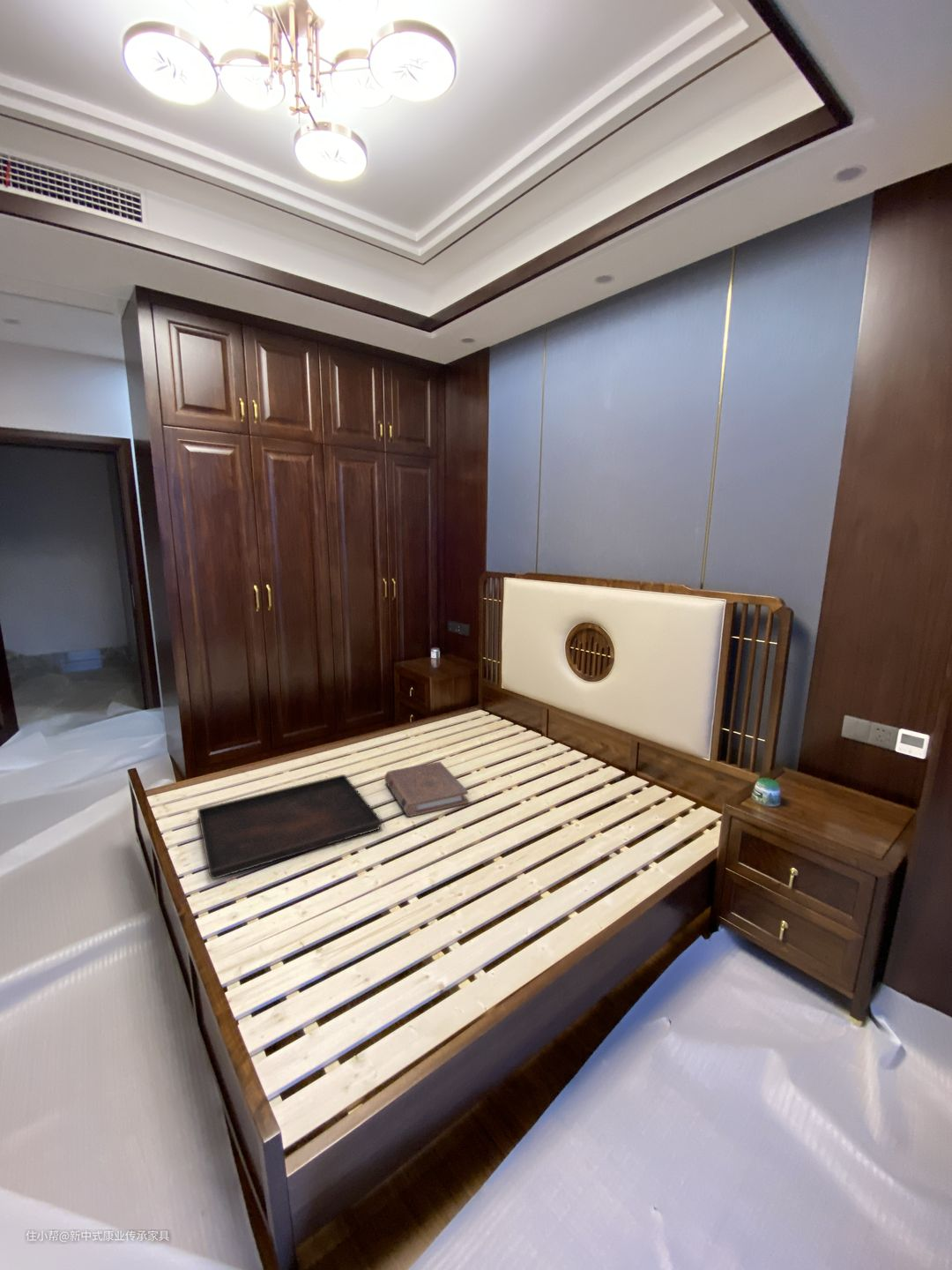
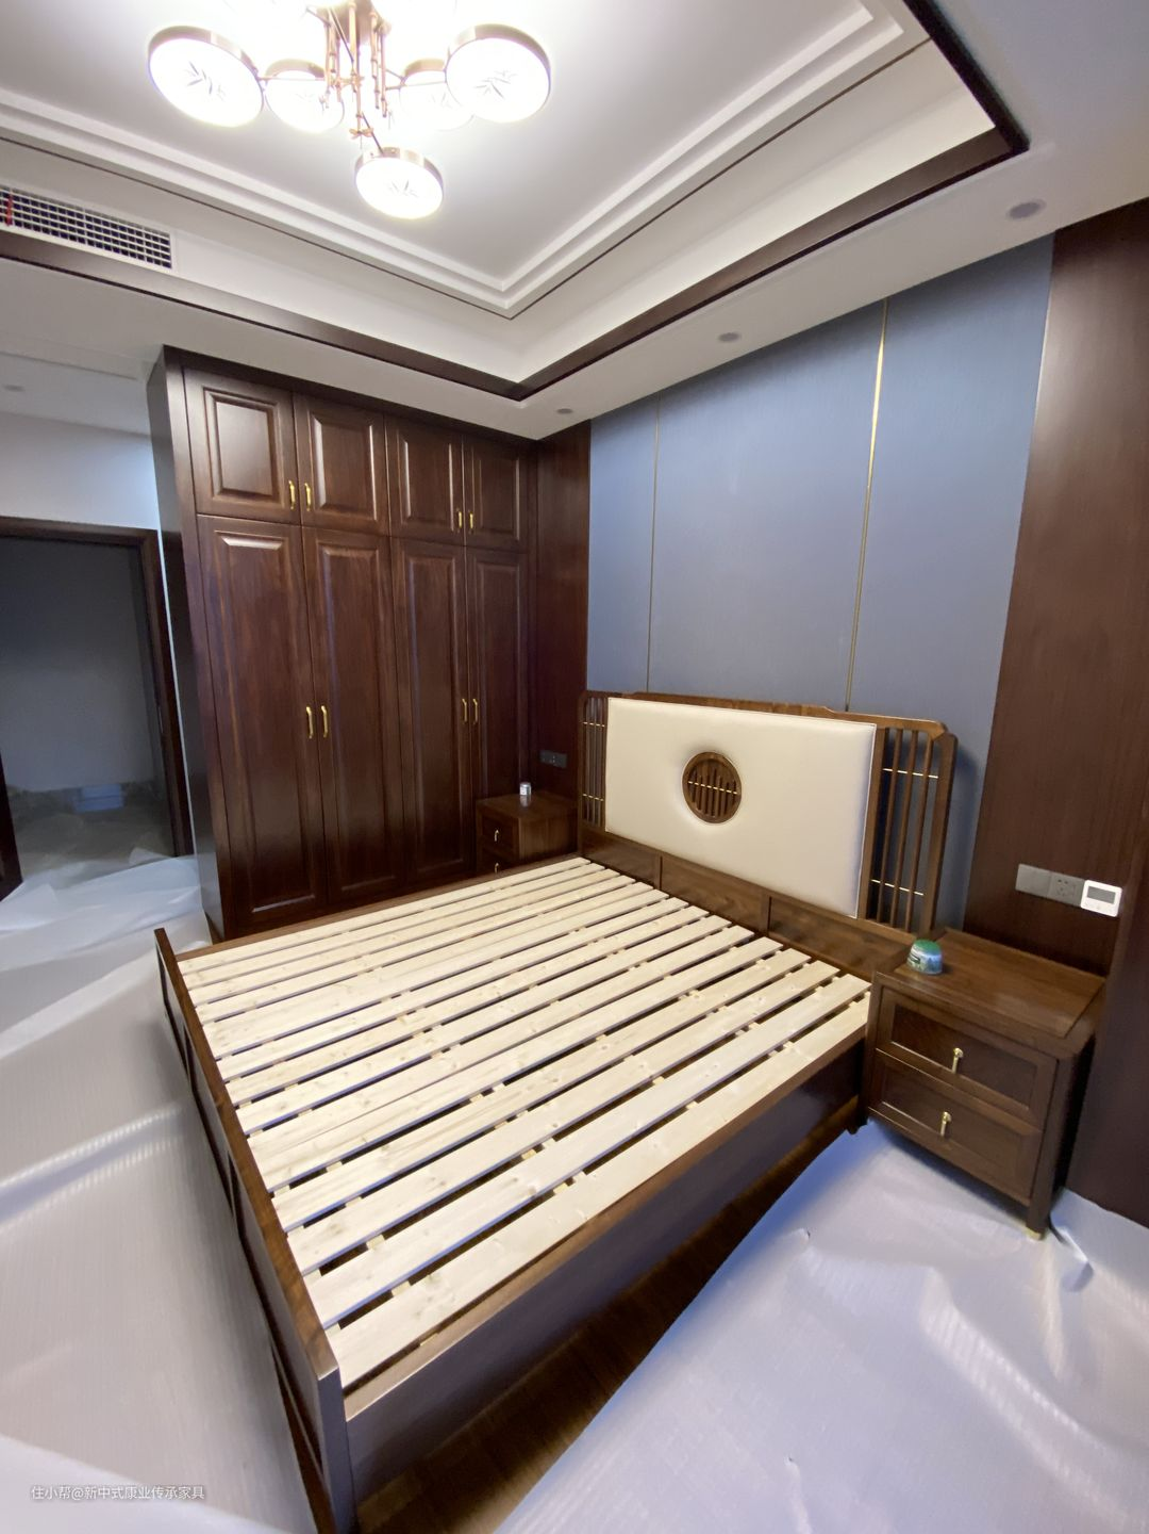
- serving tray (288, 818)
- book (424, 787)
